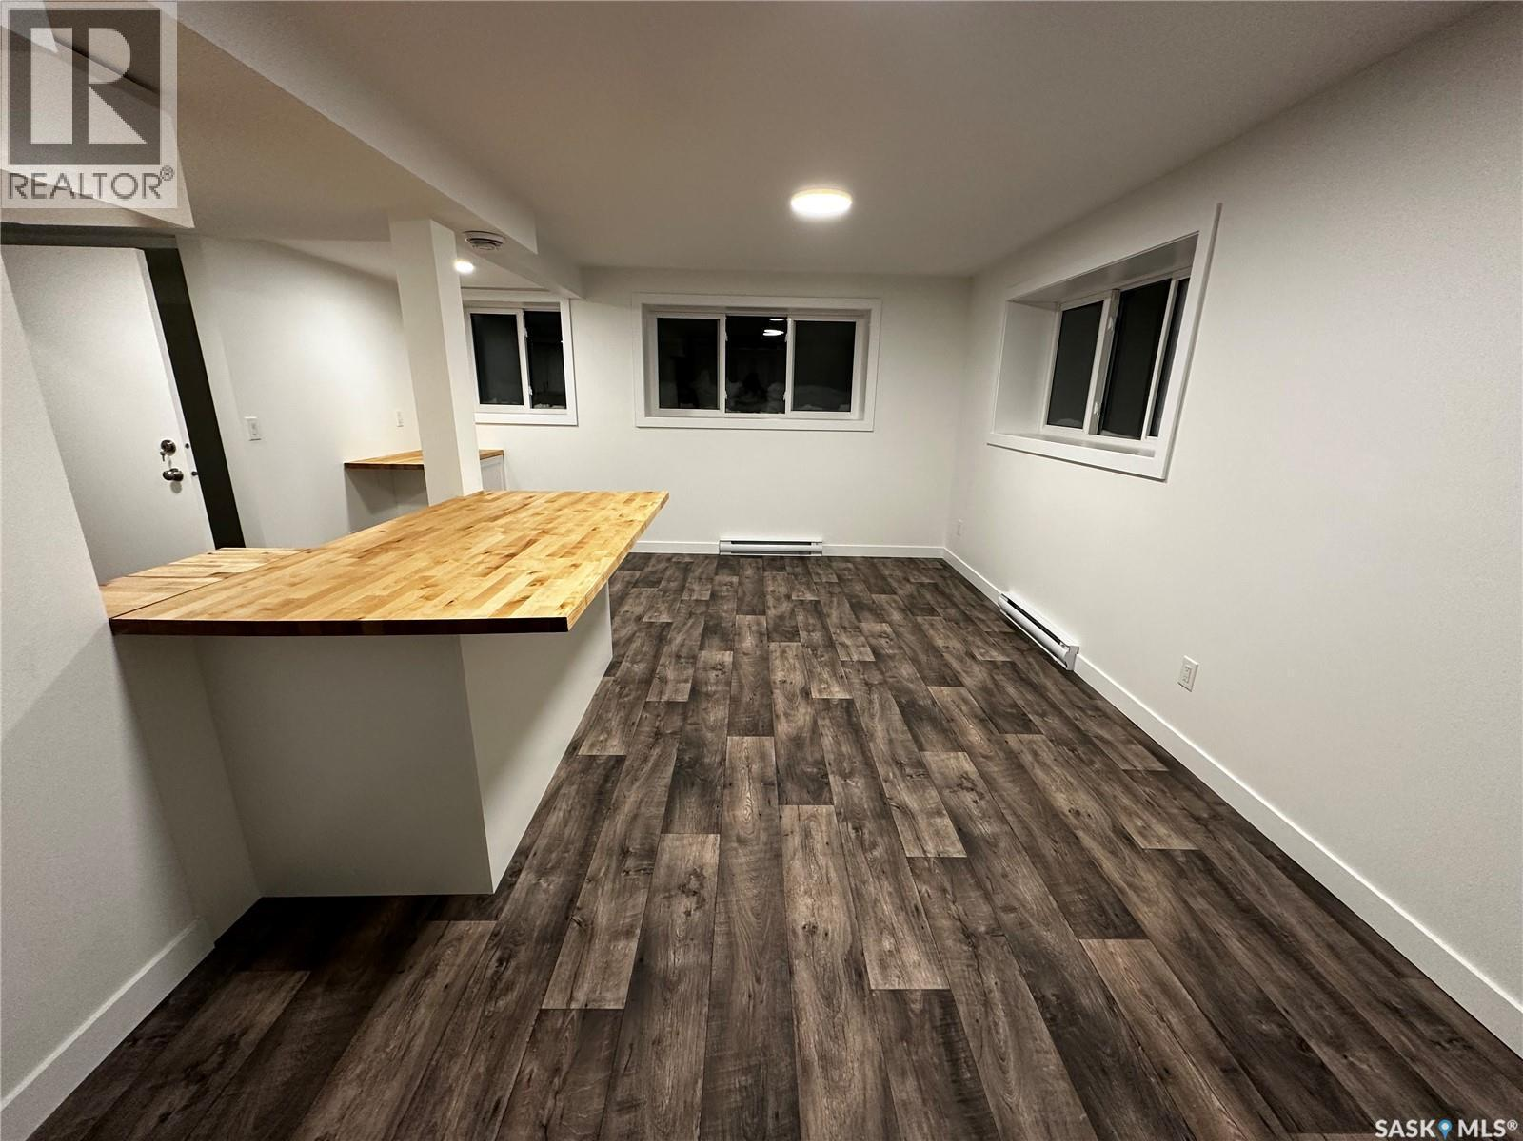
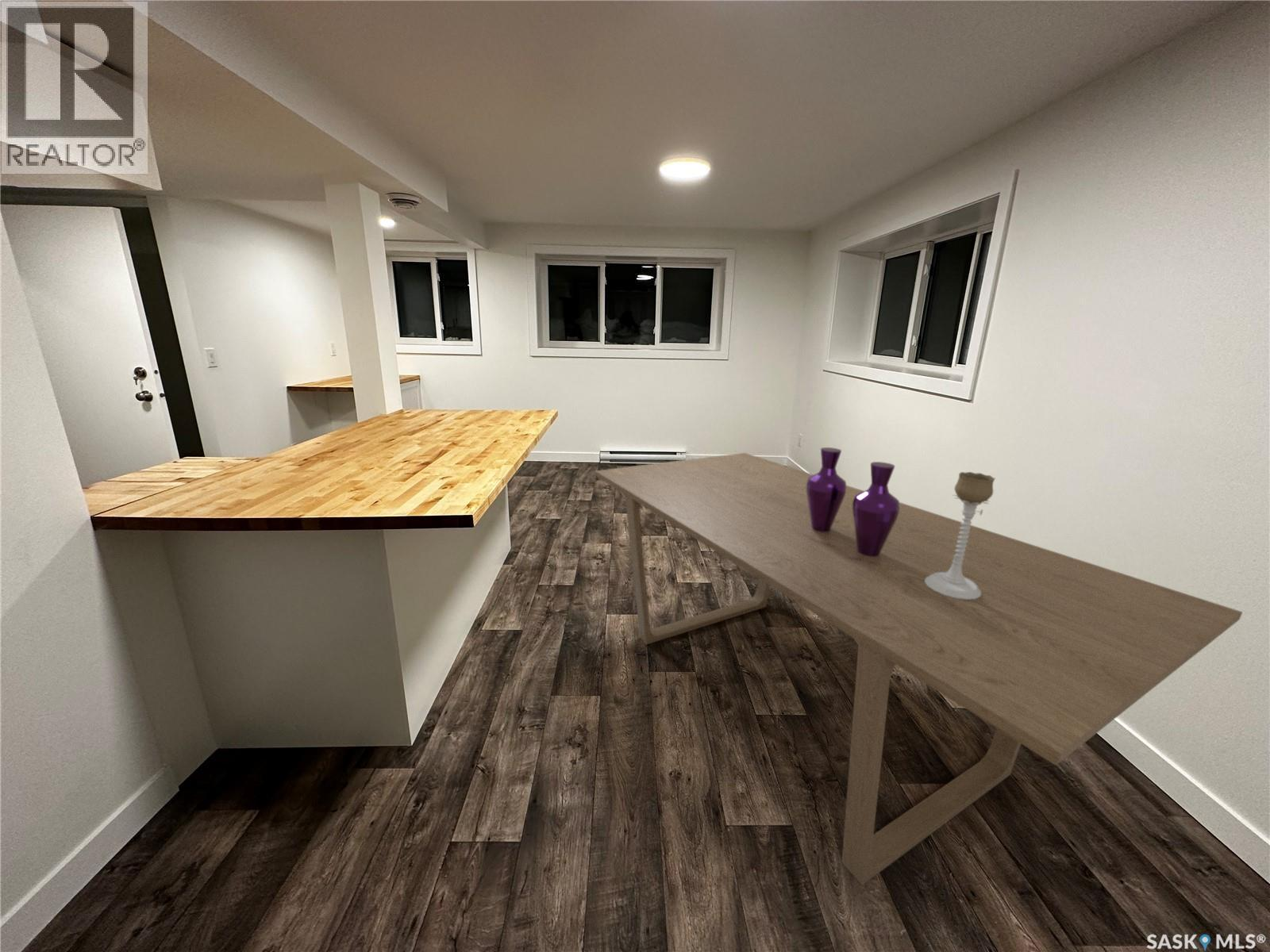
+ dining table (804, 607)
+ candle holder (964, 532)
+ vase (853, 501)
